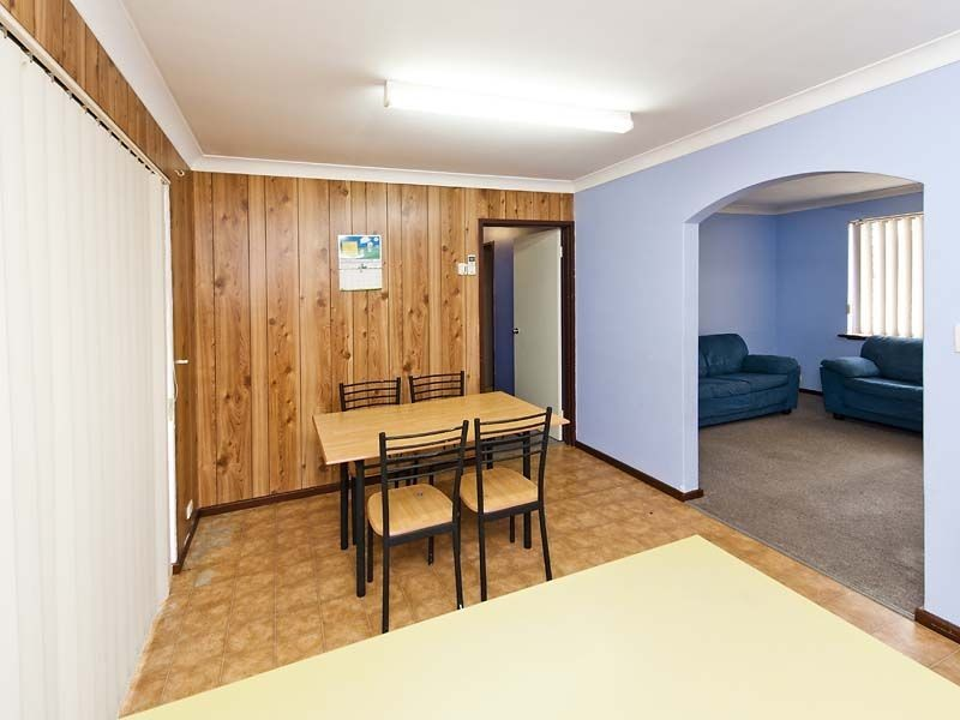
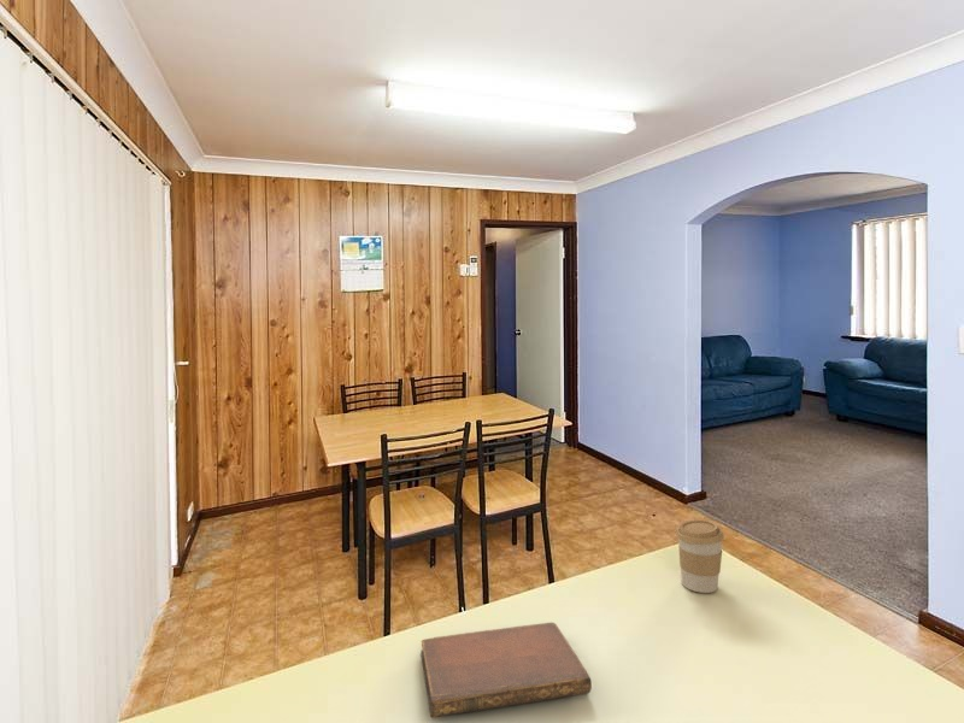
+ notebook (500, 664)
+ coffee cup (699, 554)
